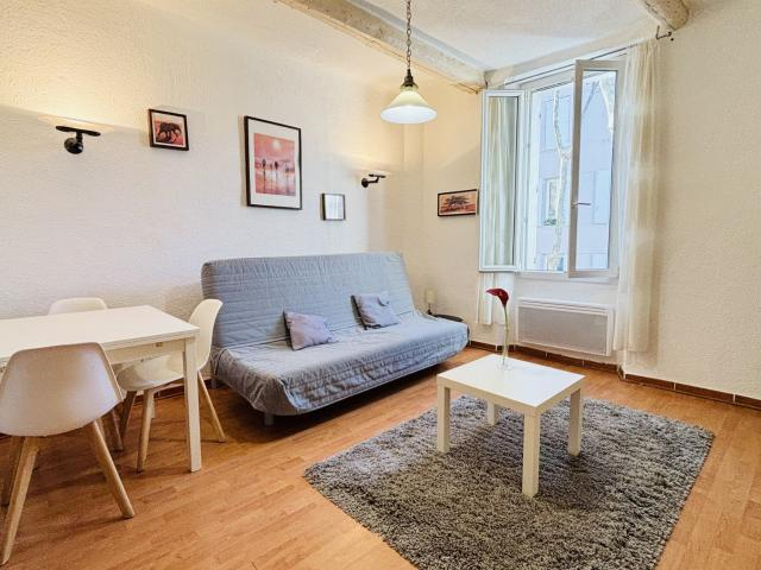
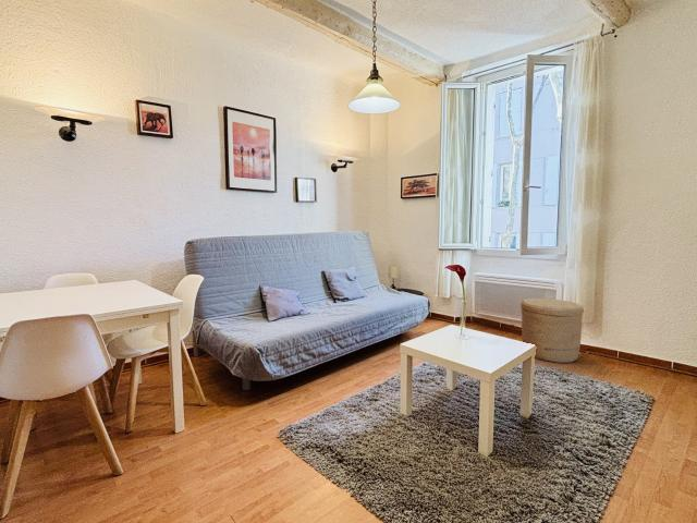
+ woven basket (550, 328)
